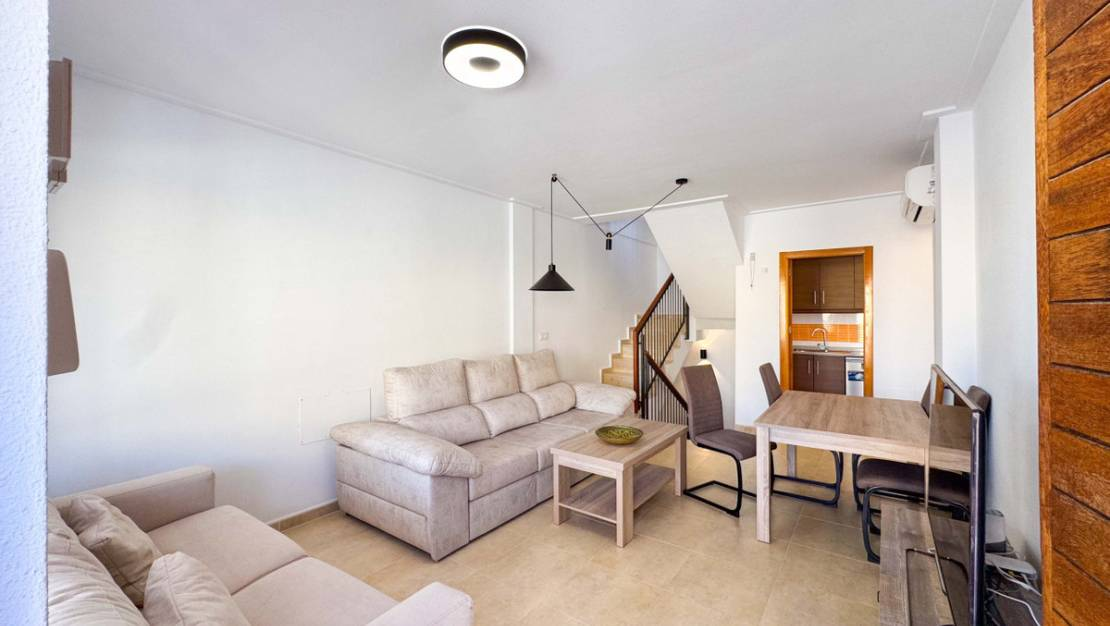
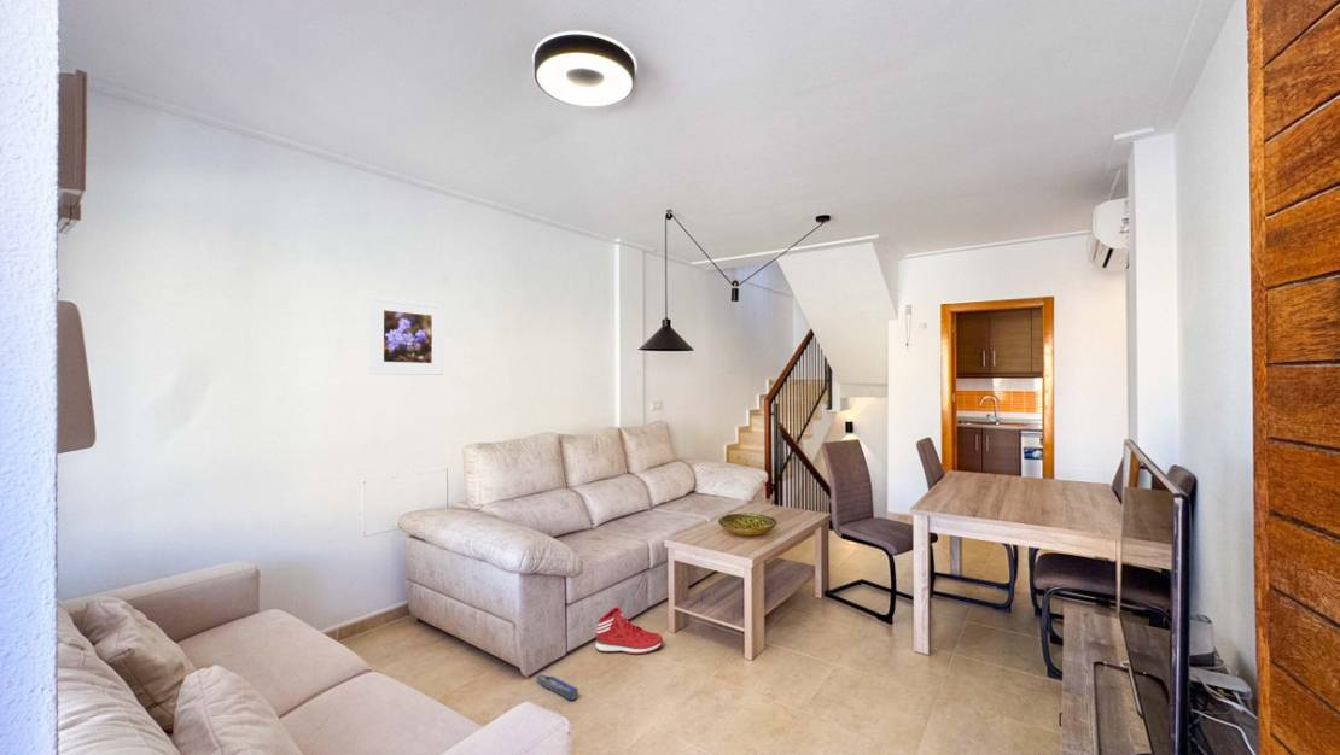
+ sneaker (629, 628)
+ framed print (408, 336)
+ toy train (555, 684)
